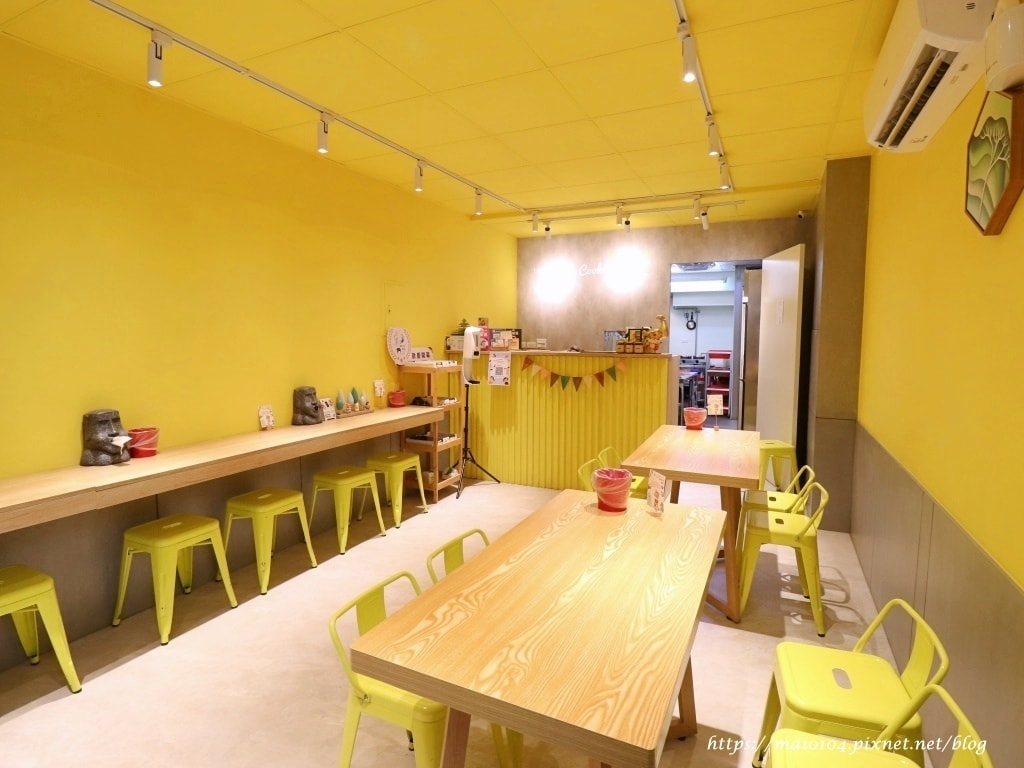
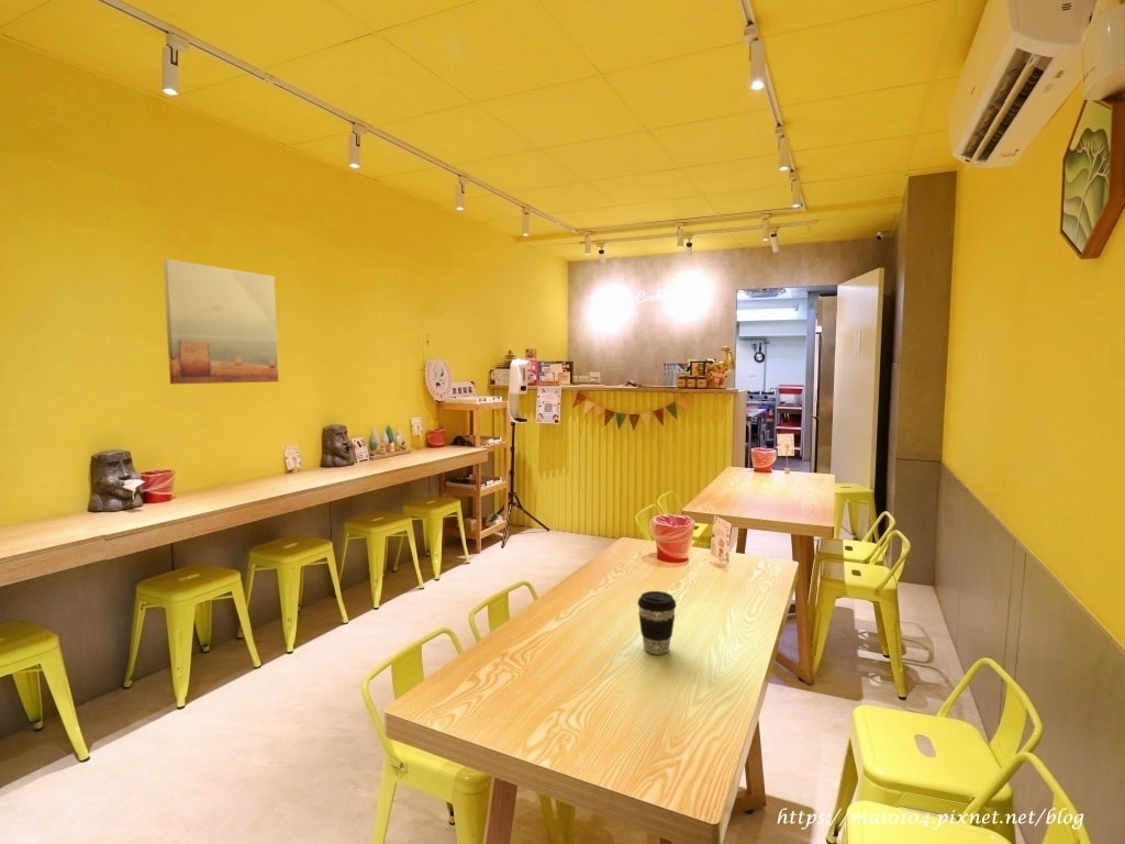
+ coffee cup (656, 622)
+ wall art (225, 325)
